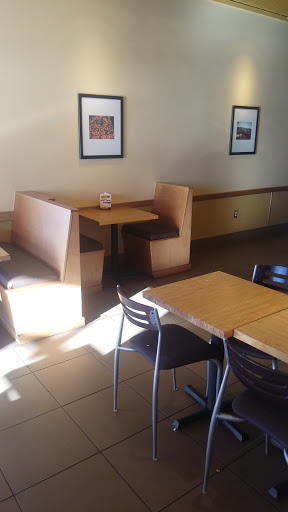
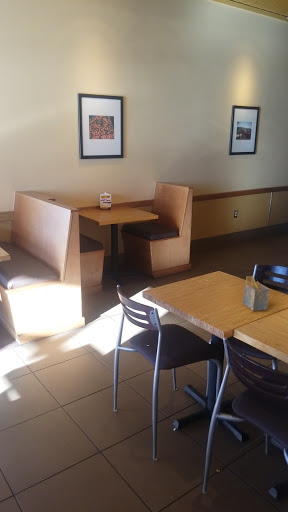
+ napkin holder (255, 292)
